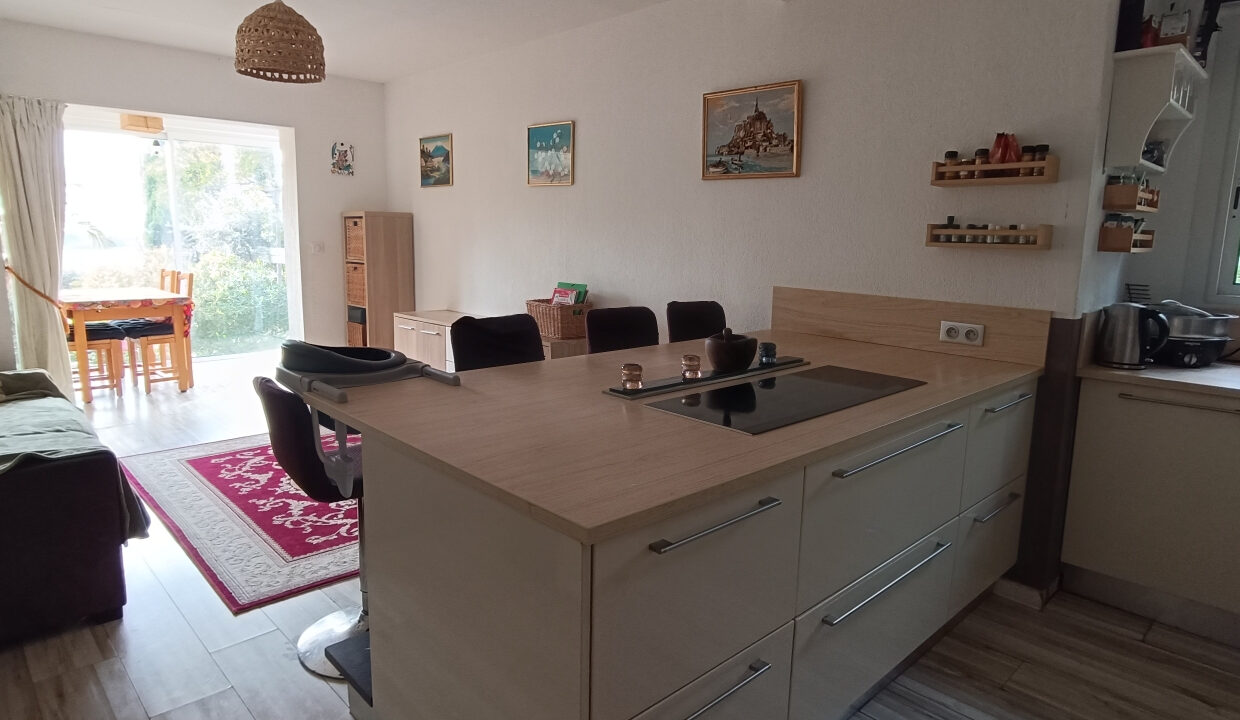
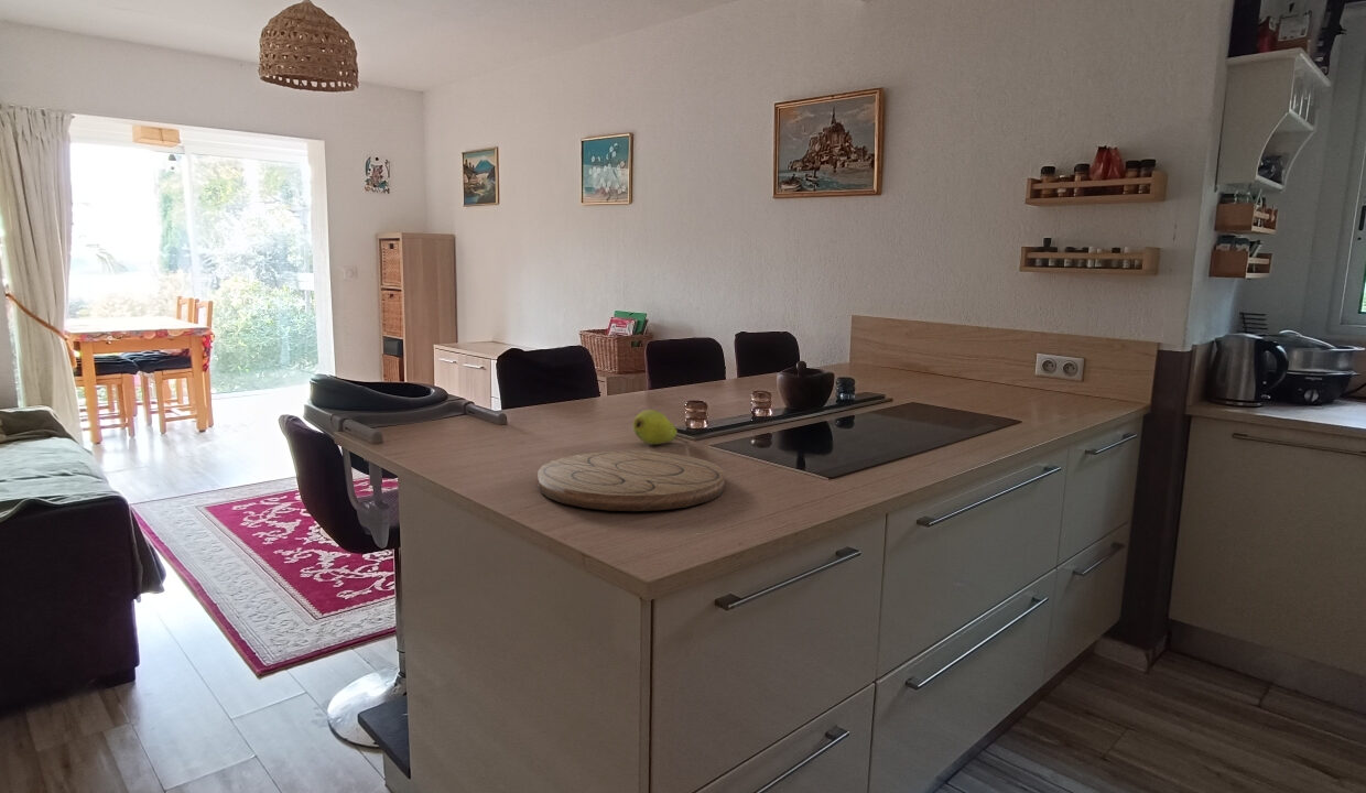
+ fruit (659, 426)
+ cutting board (631, 477)
